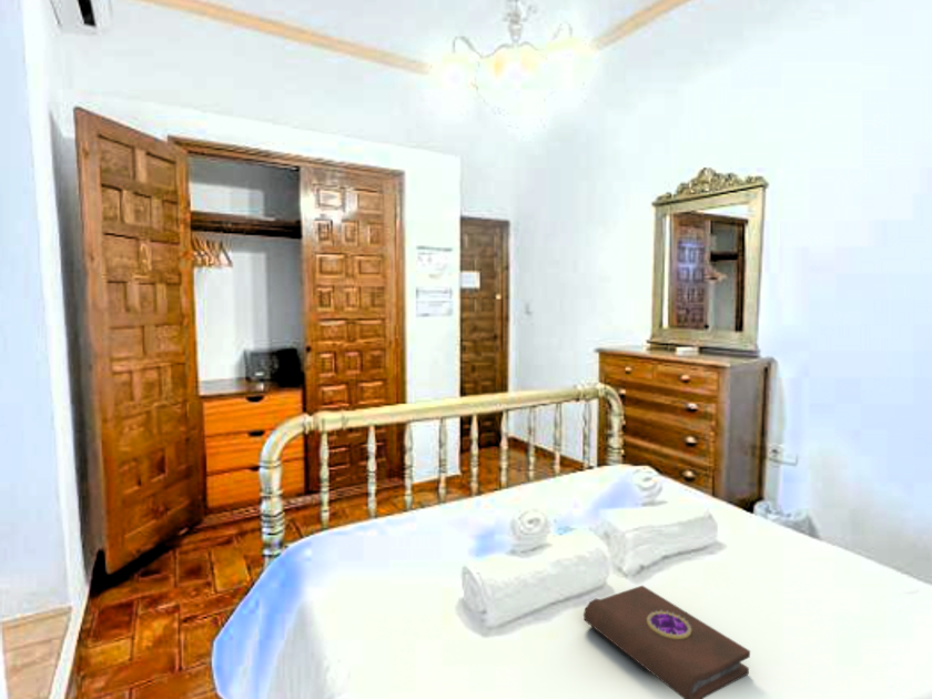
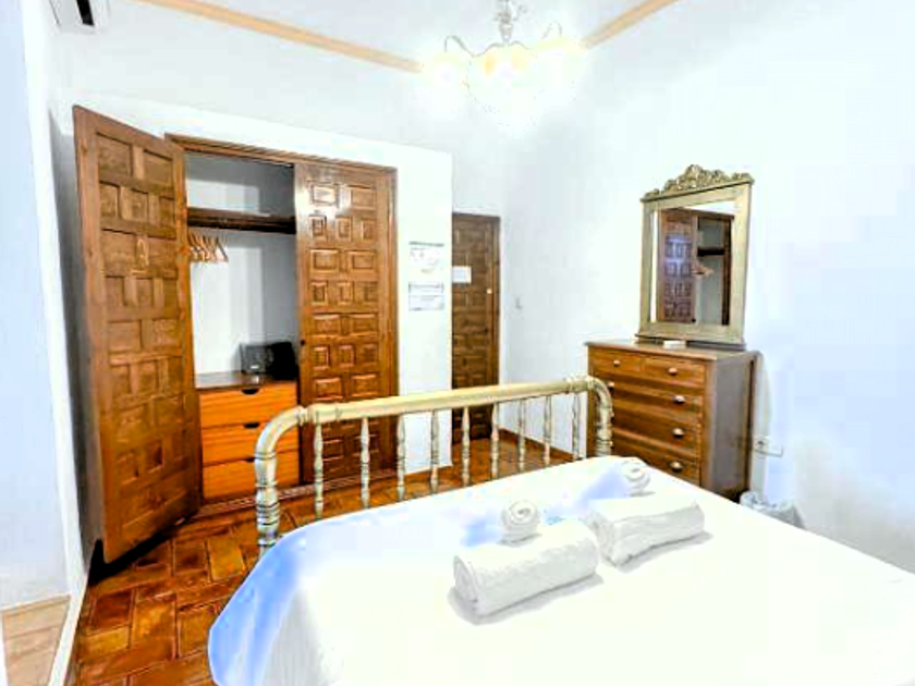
- book (660, 635)
